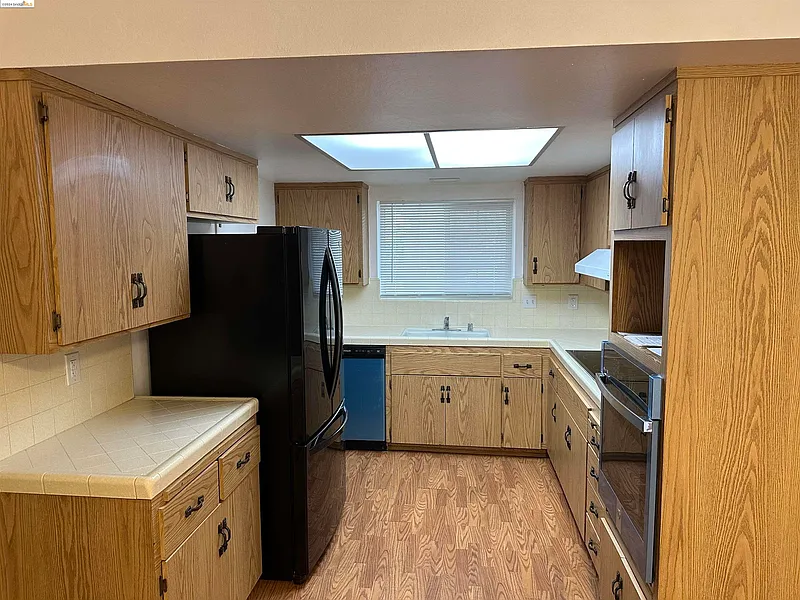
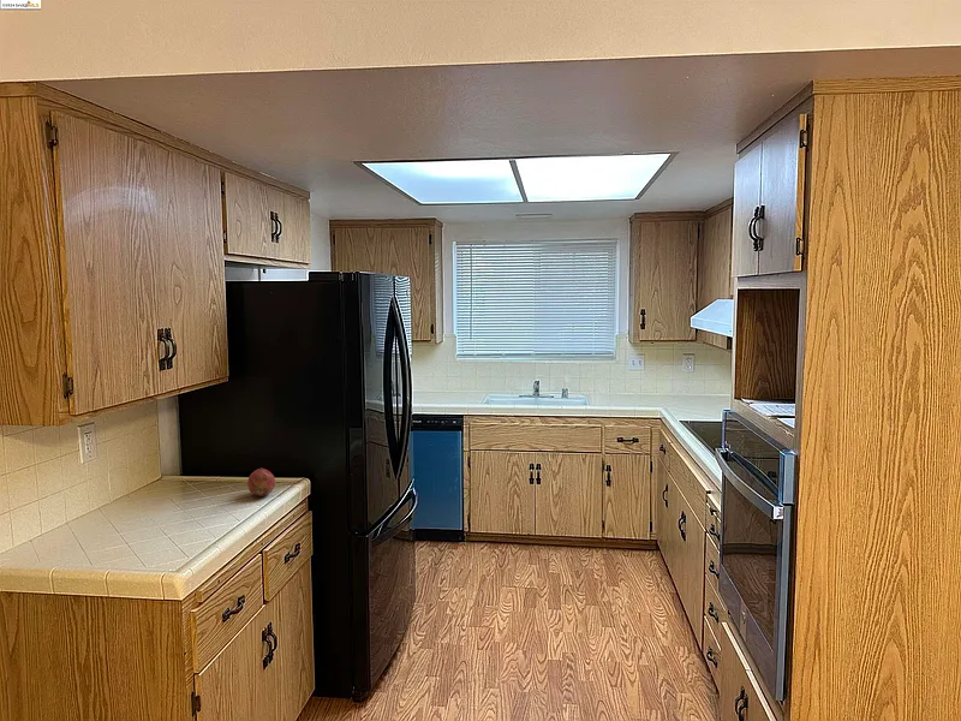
+ fruit (262, 481)
